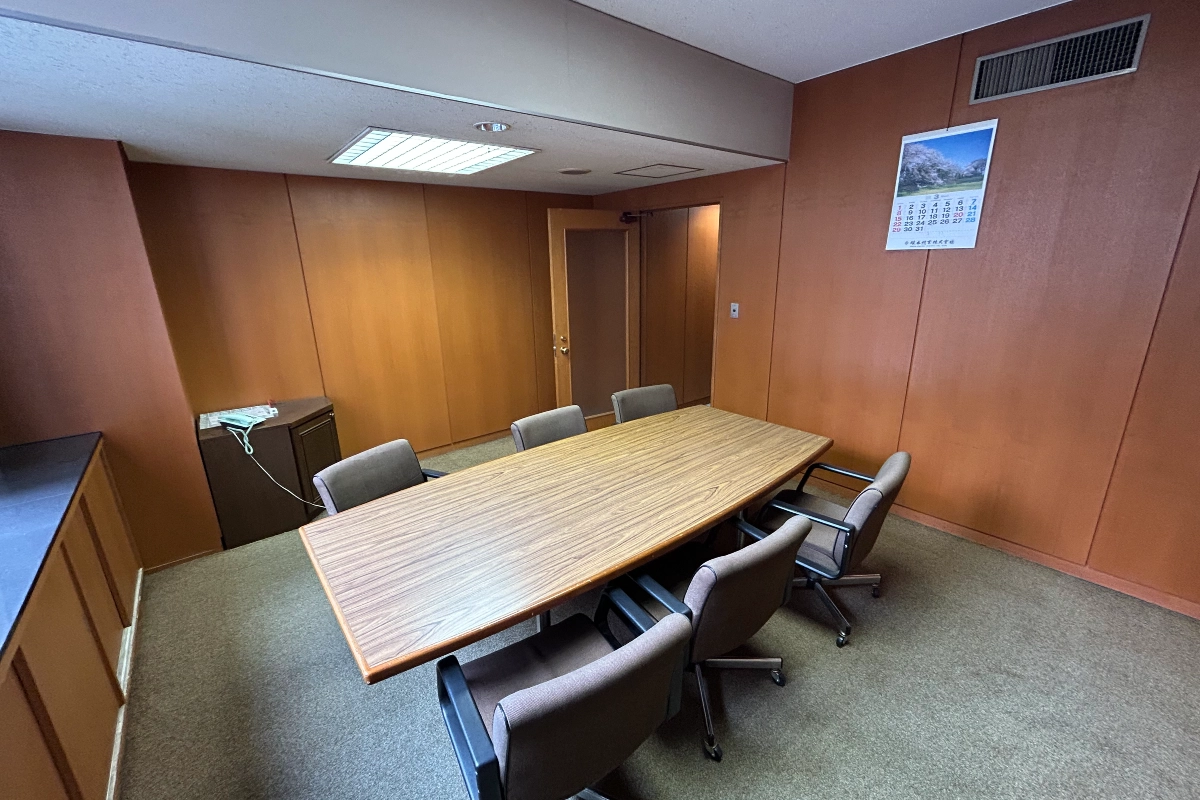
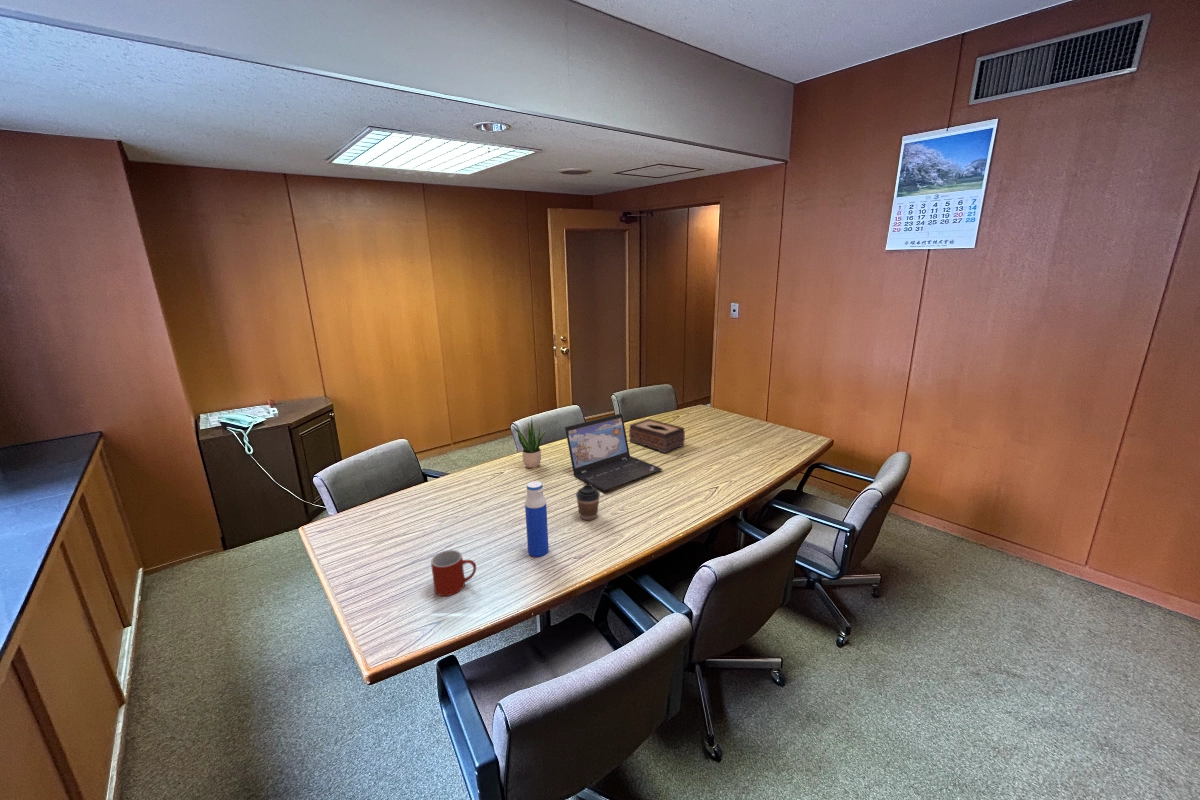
+ mug (454, 571)
+ laptop (614, 449)
+ water bottle (536, 518)
+ potted plant (530, 442)
+ coffee cup (588, 501)
+ tissue box (656, 435)
